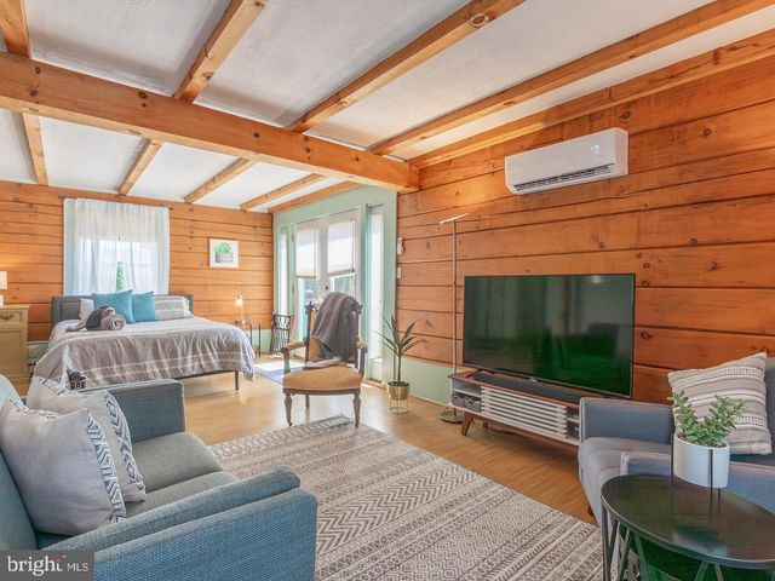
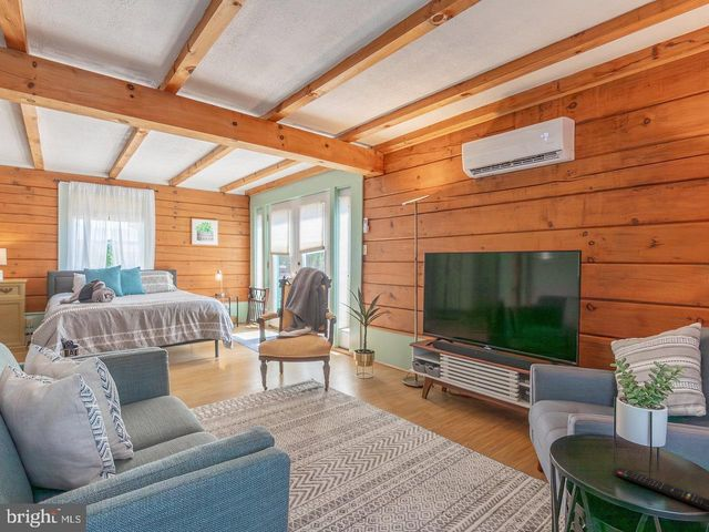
+ remote control (661, 488)
